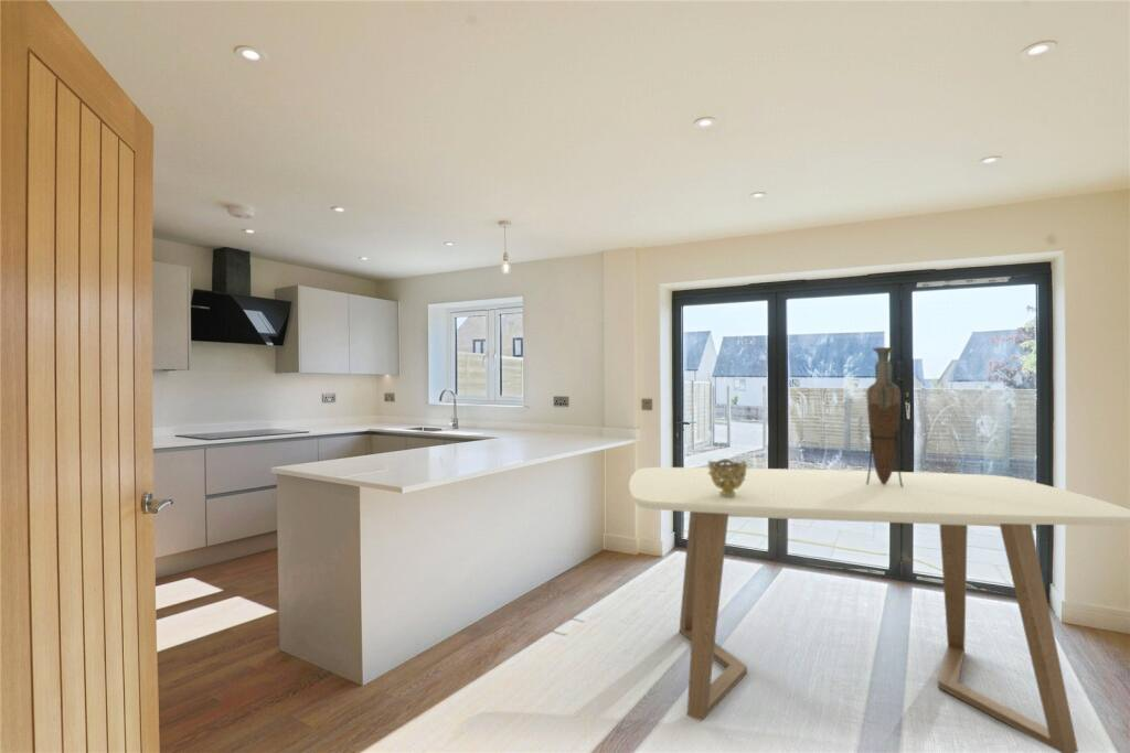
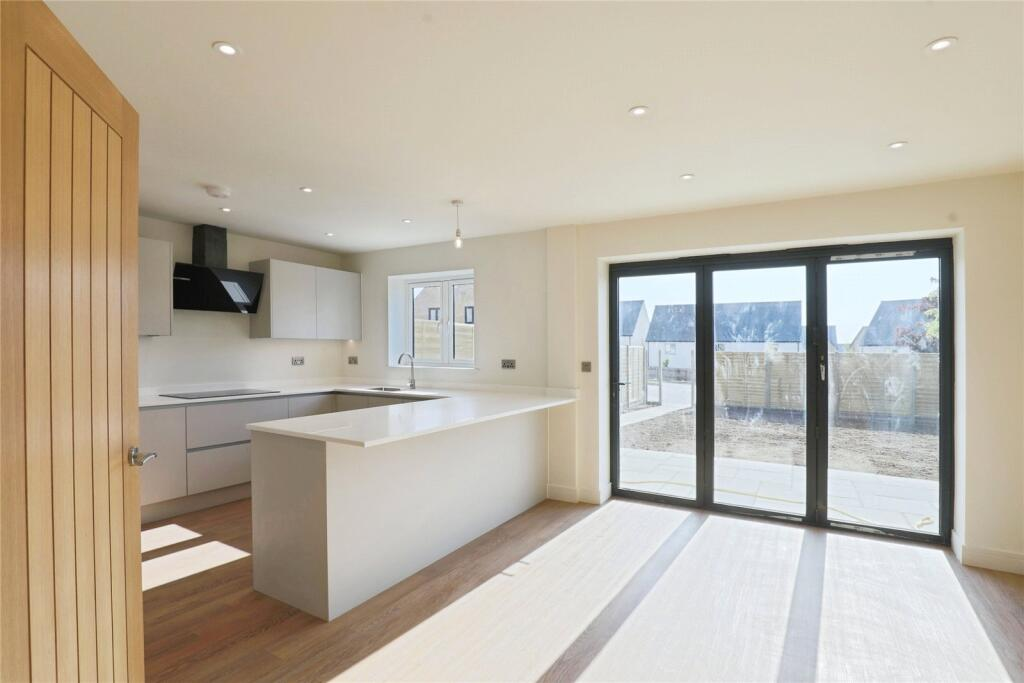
- vase (882, 416)
- dining table (846, 520)
- decorative bowl (727, 477)
